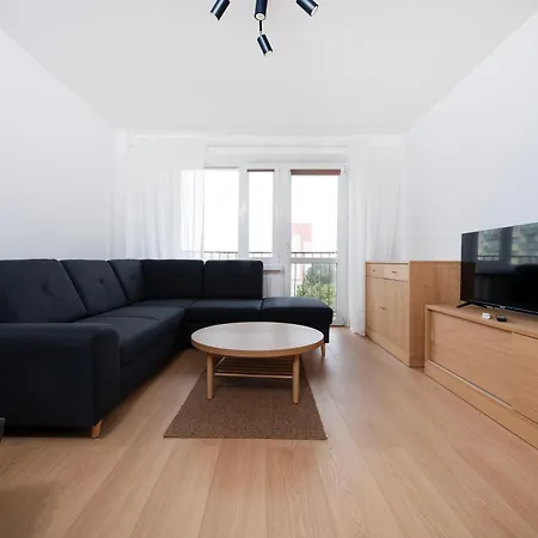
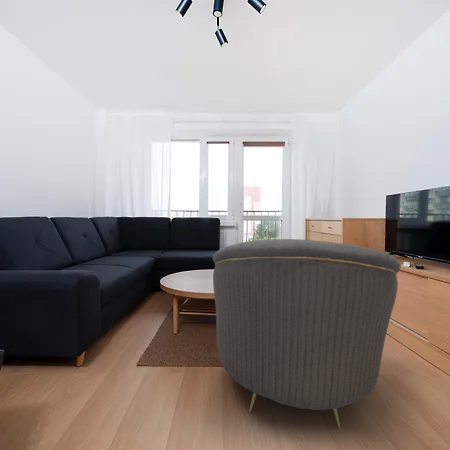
+ armchair (295, 312)
